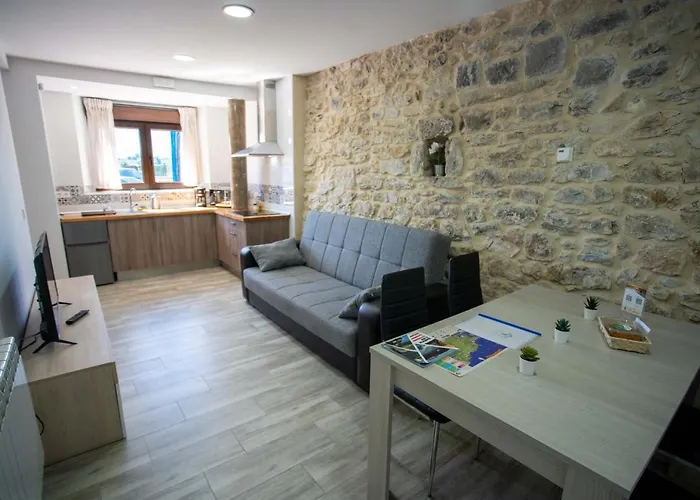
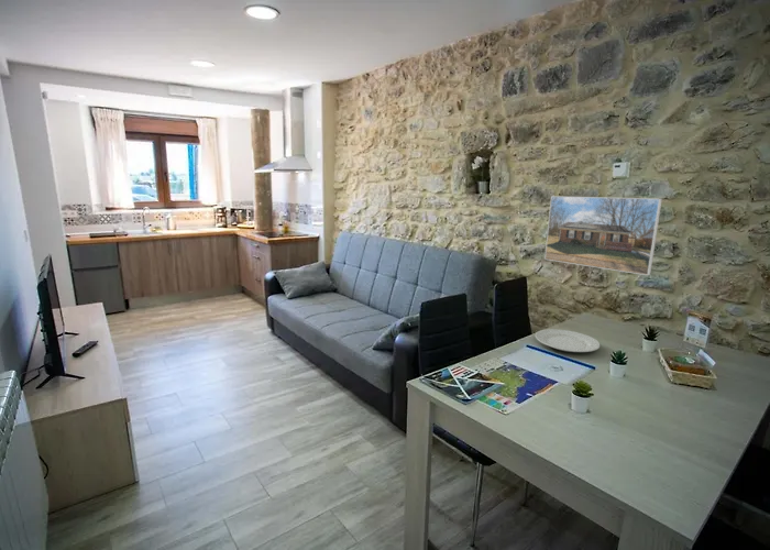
+ chinaware (565, 341)
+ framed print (596, 232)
